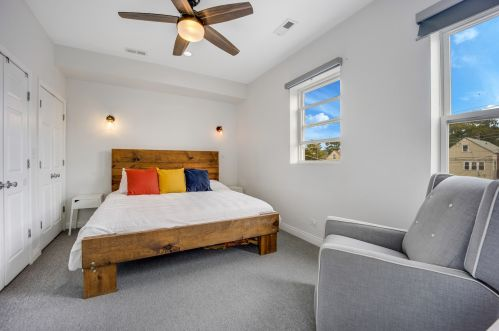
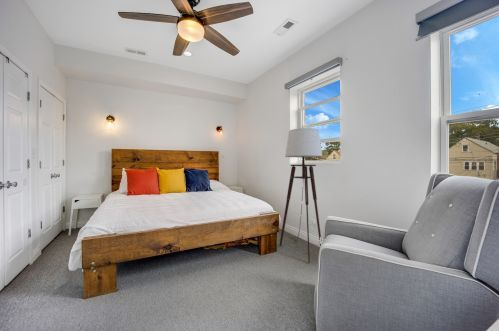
+ floor lamp (302, 189)
